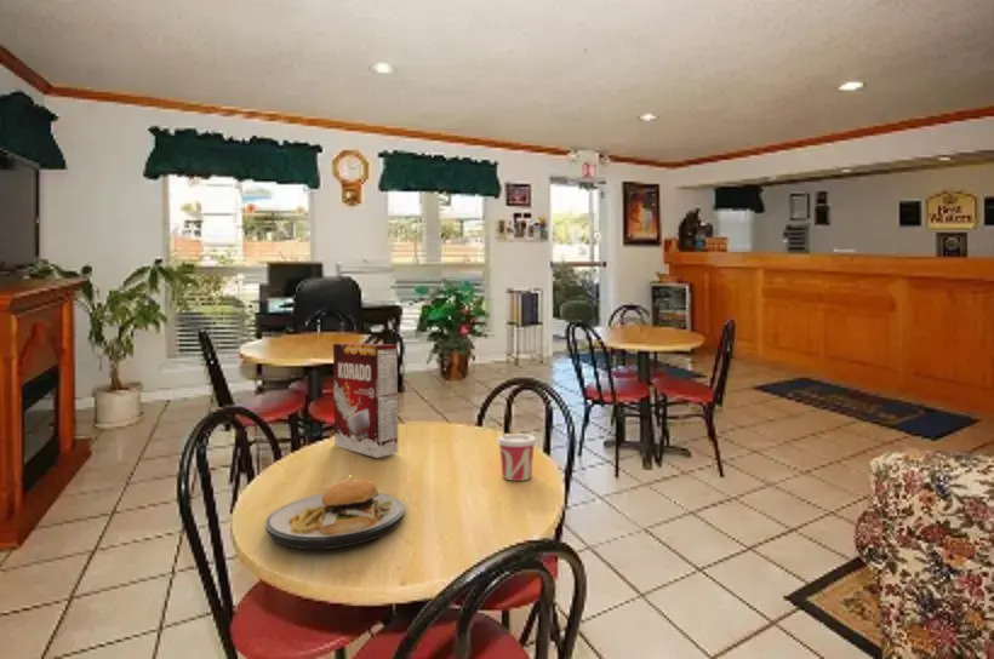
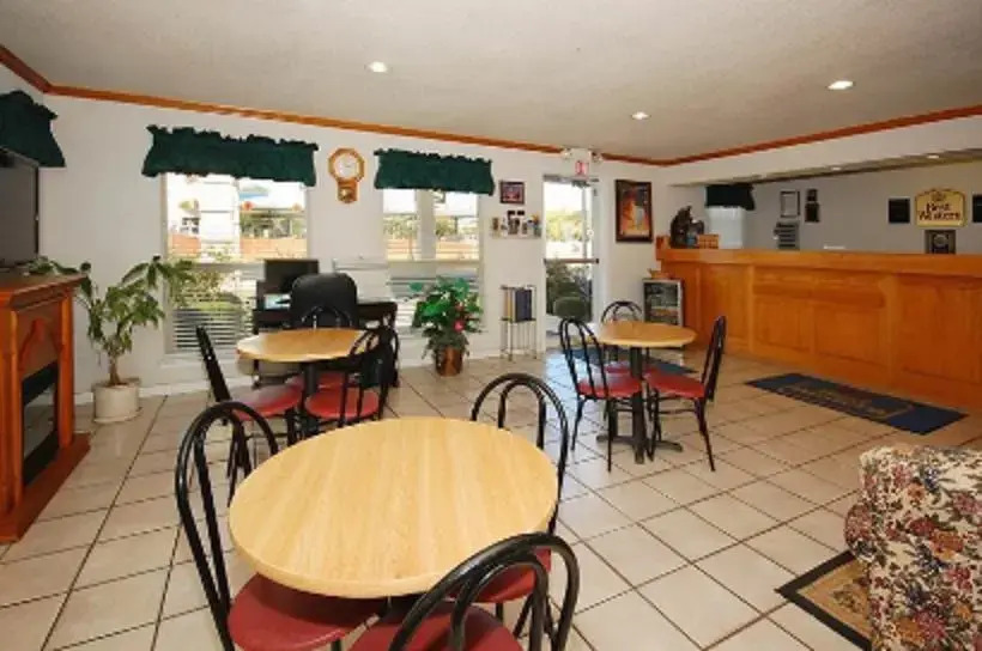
- cereal box (364, 396)
- plate (337, 488)
- cup (516, 457)
